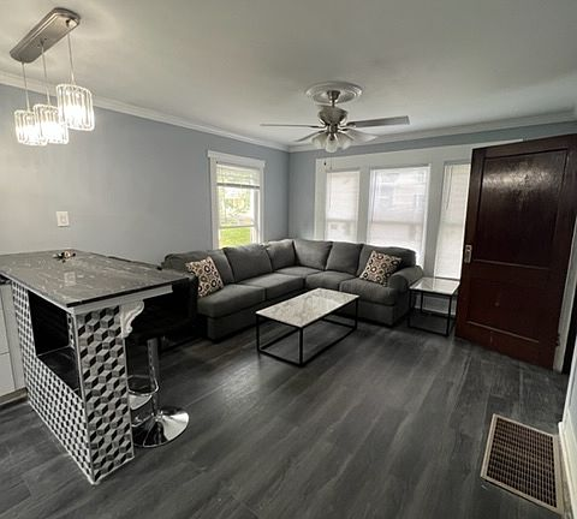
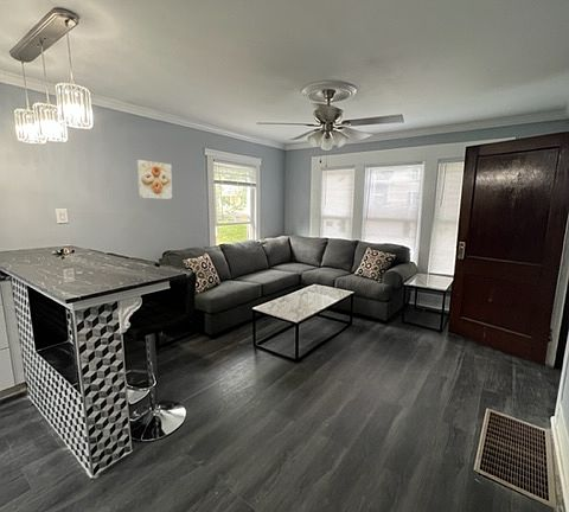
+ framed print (155, 180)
